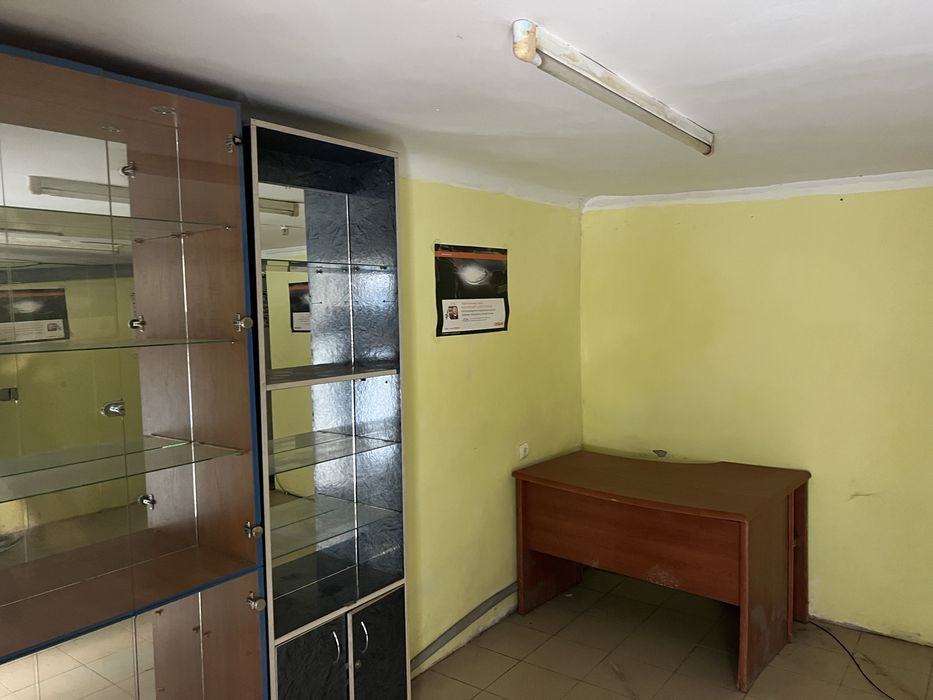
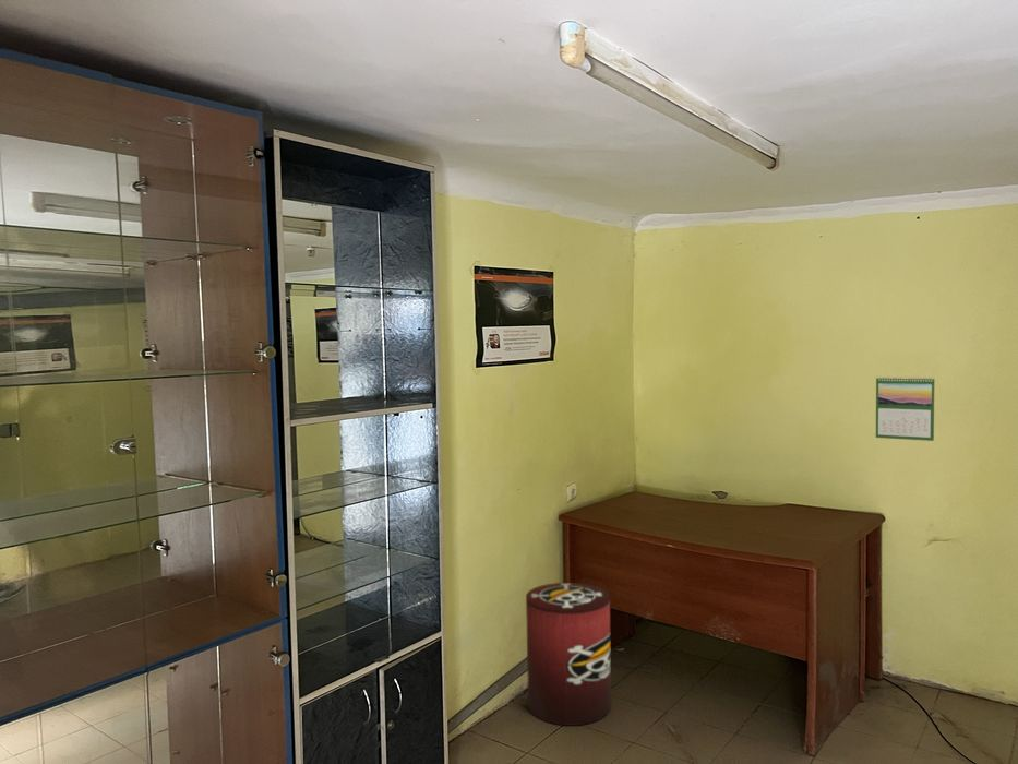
+ calendar (905, 407)
+ waste bin (568, 649)
